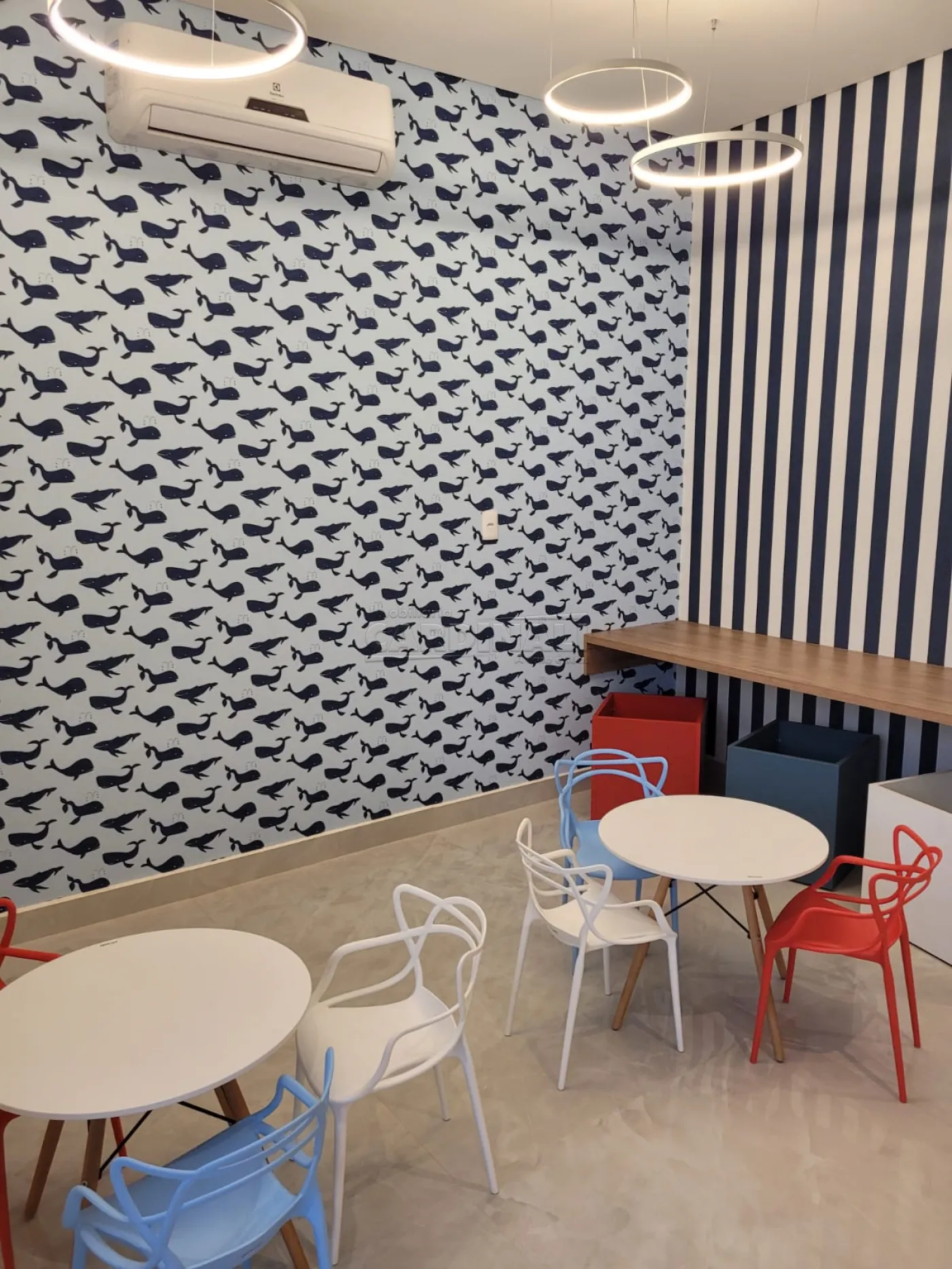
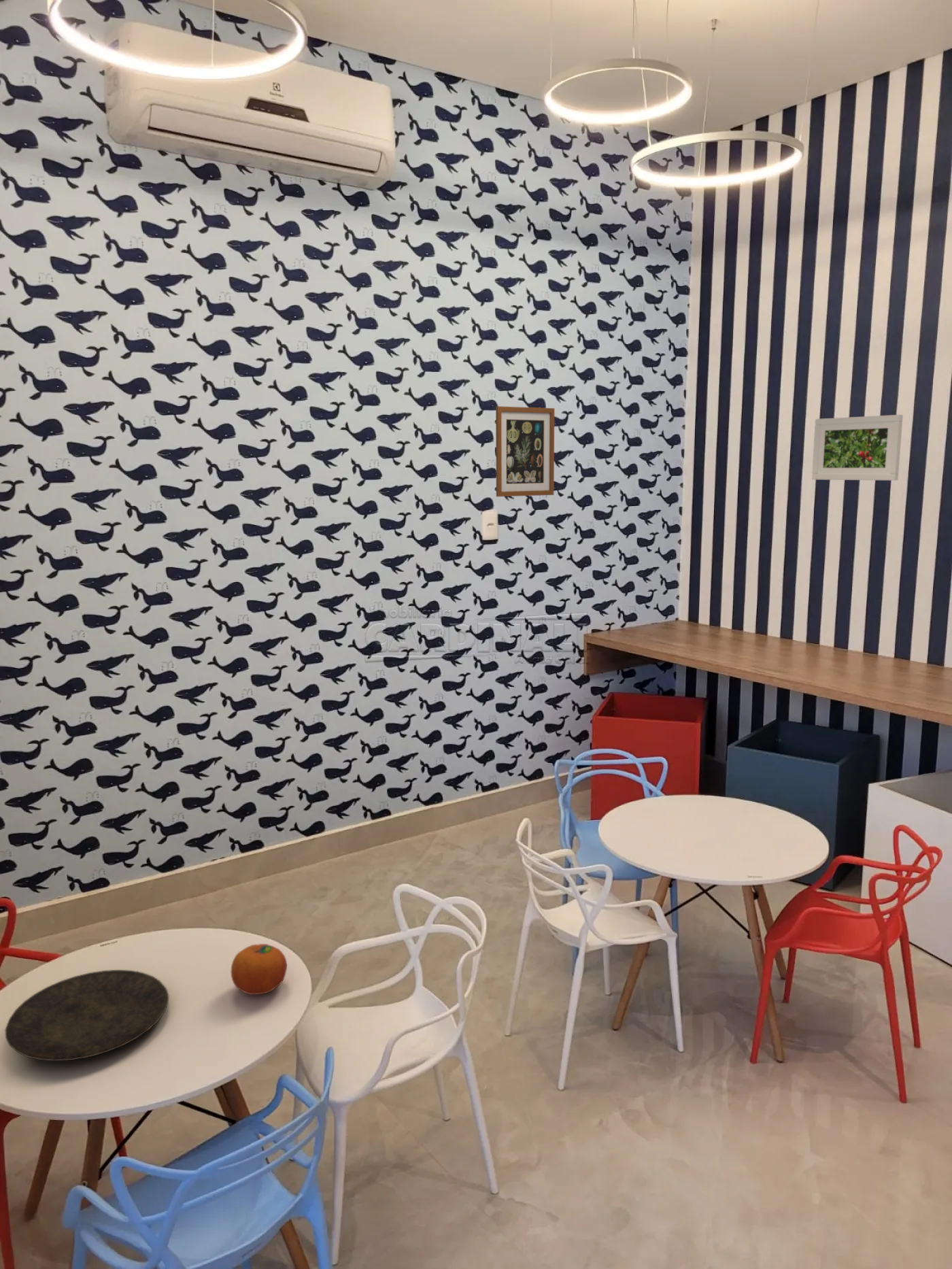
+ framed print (855, 448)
+ wall art (526, 452)
+ plate (90, 1017)
+ fruit (259, 969)
